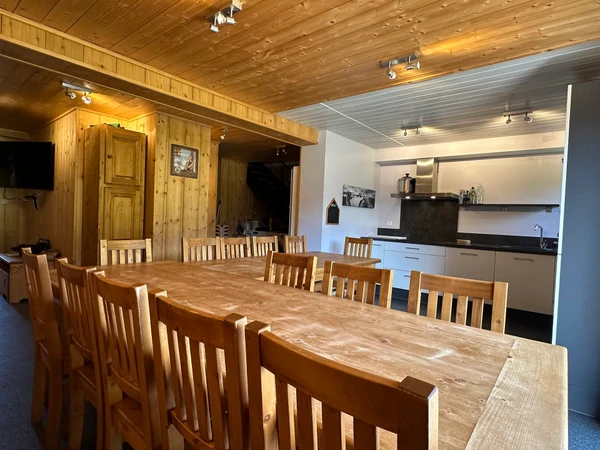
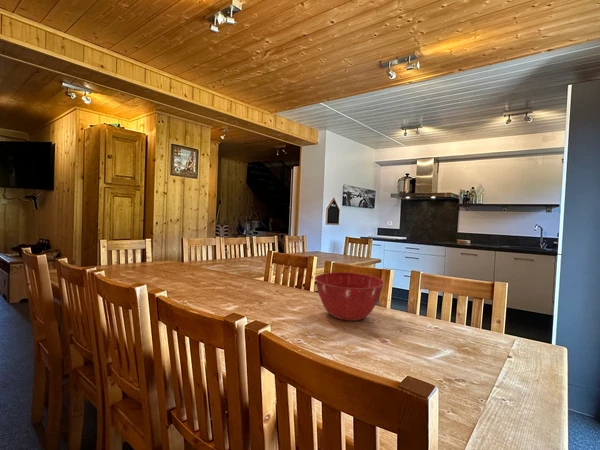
+ mixing bowl (348, 297)
